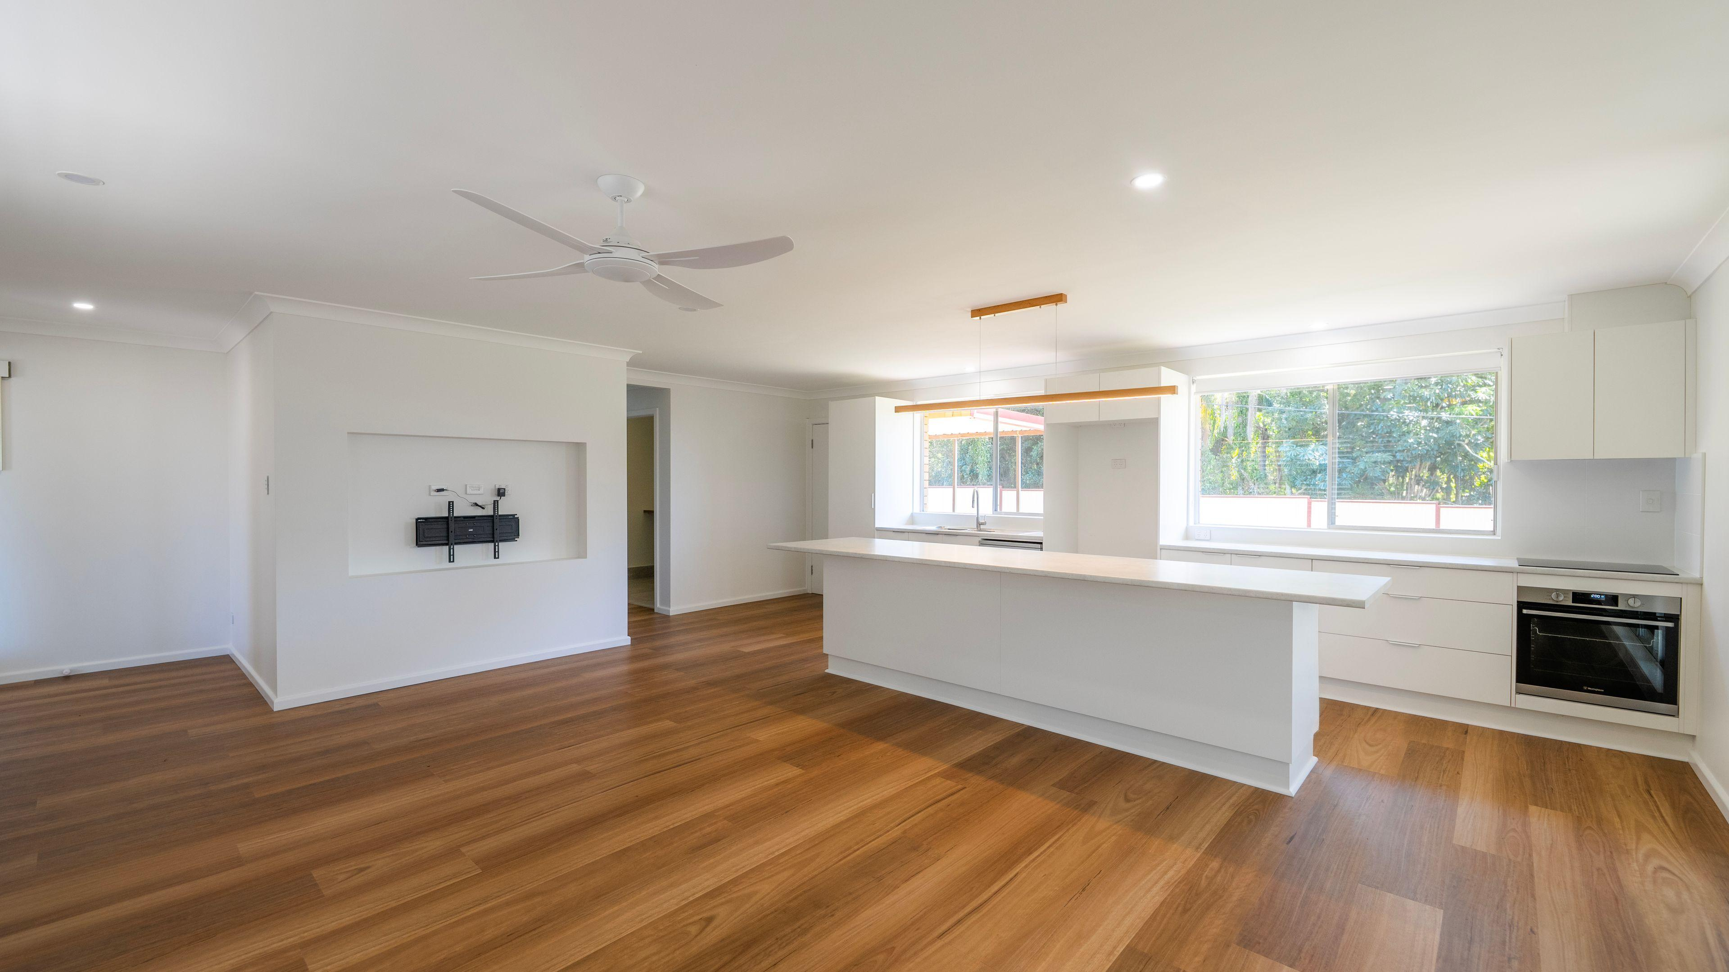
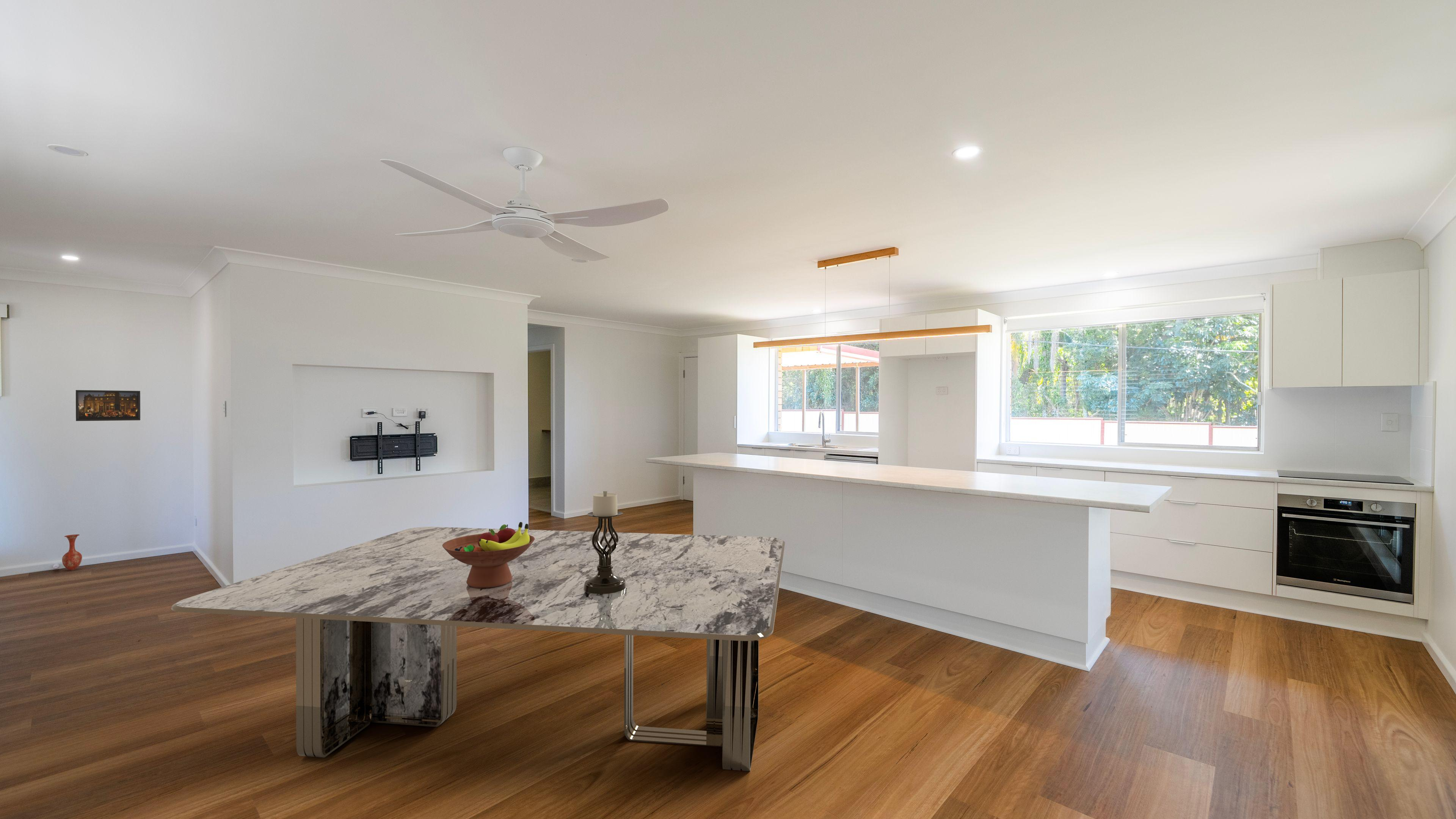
+ fruit bowl (490, 553)
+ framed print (109, 406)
+ vase (72, 553)
+ dining table (539, 630)
+ candle holder (605, 539)
